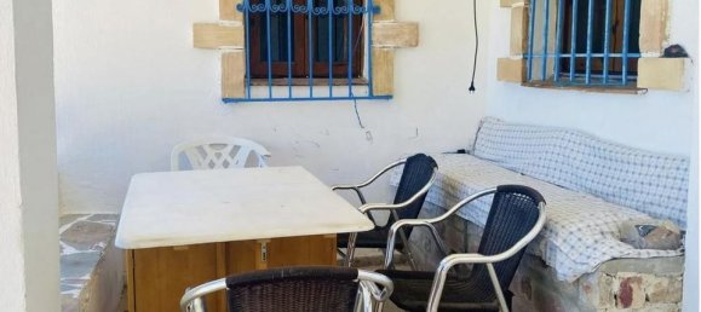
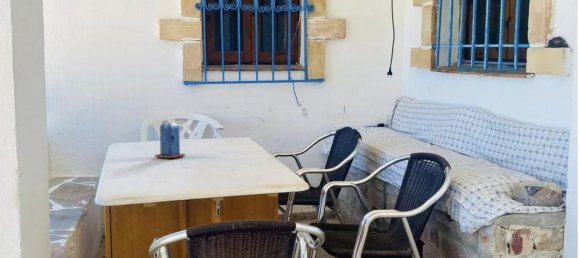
+ candle (170, 138)
